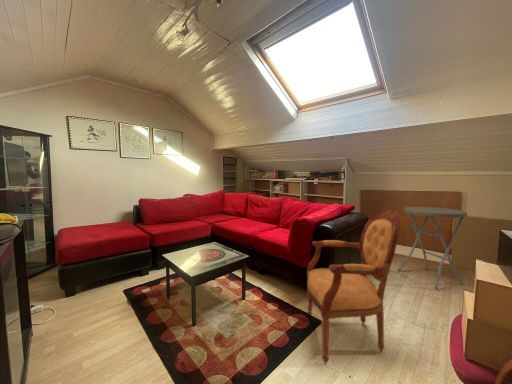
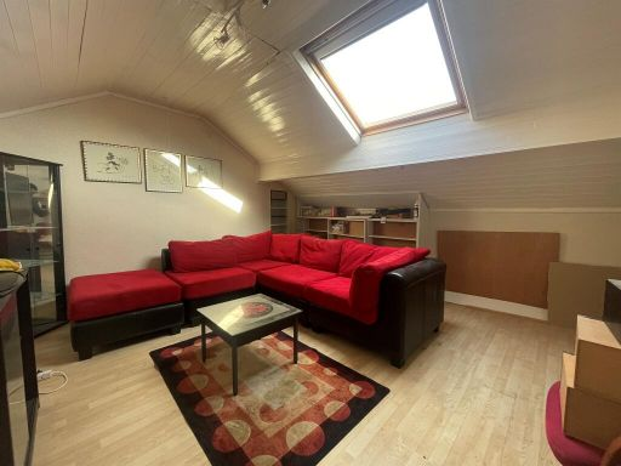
- side table (435, 236)
- armchair (349, 274)
